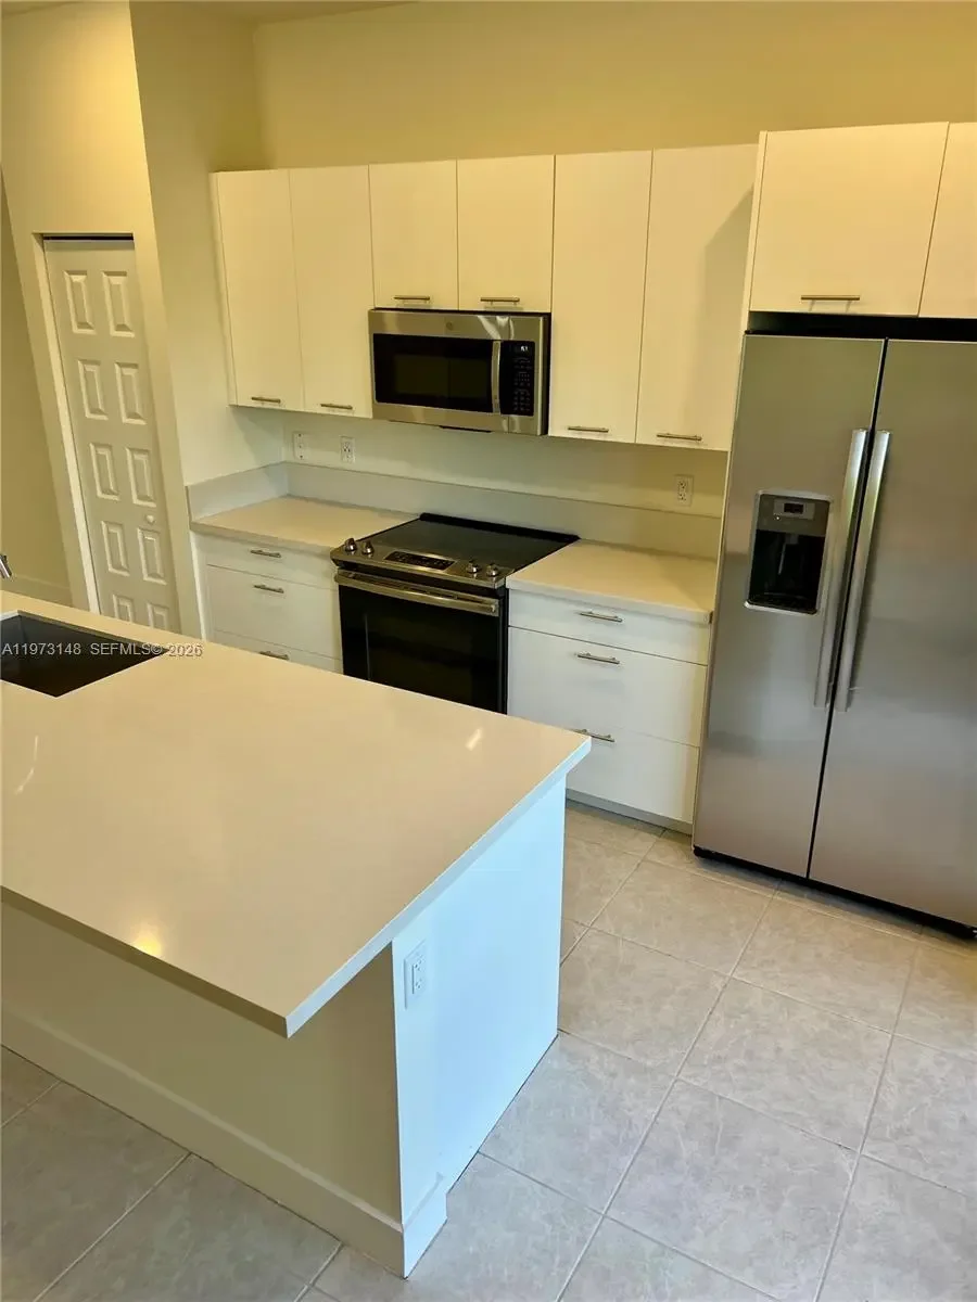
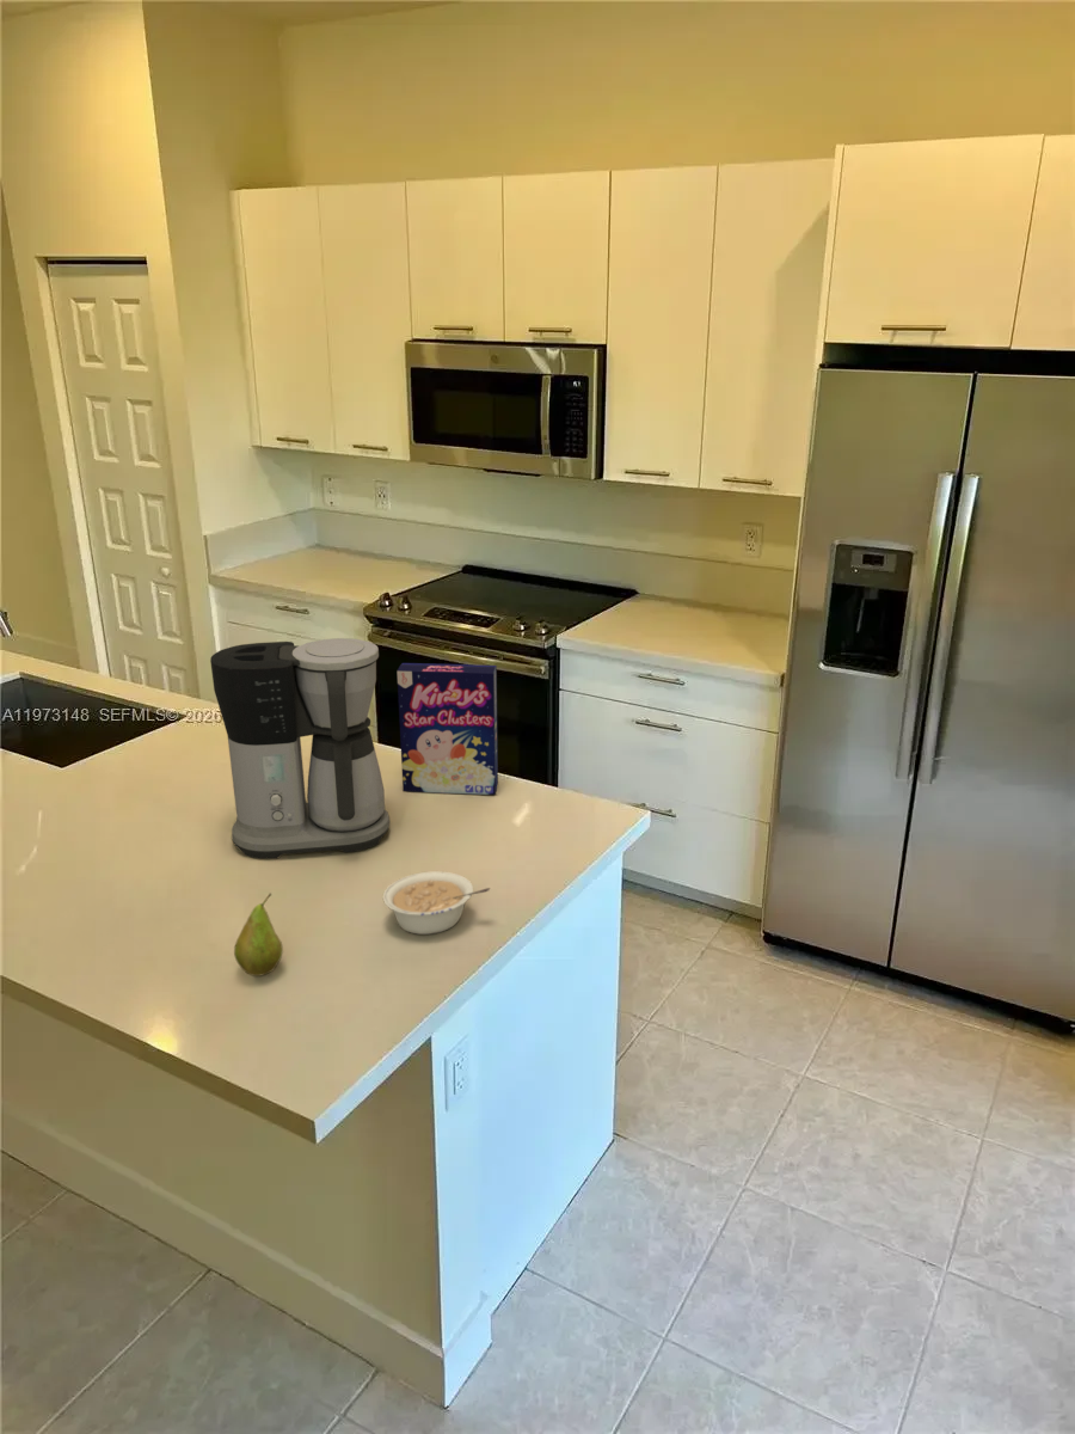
+ legume (431, 901)
+ coffee maker (300, 750)
+ cereal box (448, 728)
+ fruit (256, 933)
